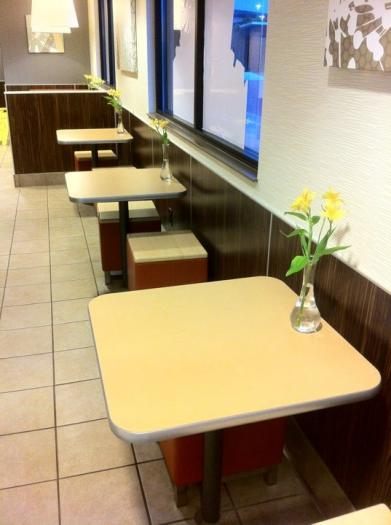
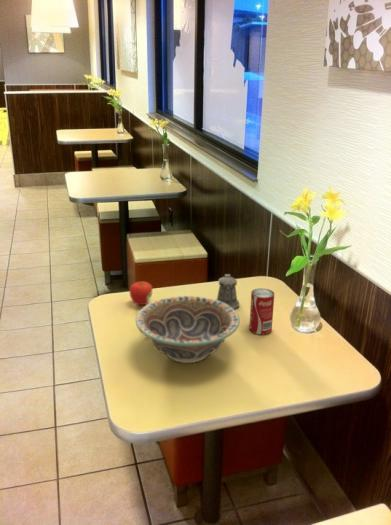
+ apple (141, 292)
+ pepper shaker (227, 291)
+ decorative bowl (187, 334)
+ beverage can (261, 311)
